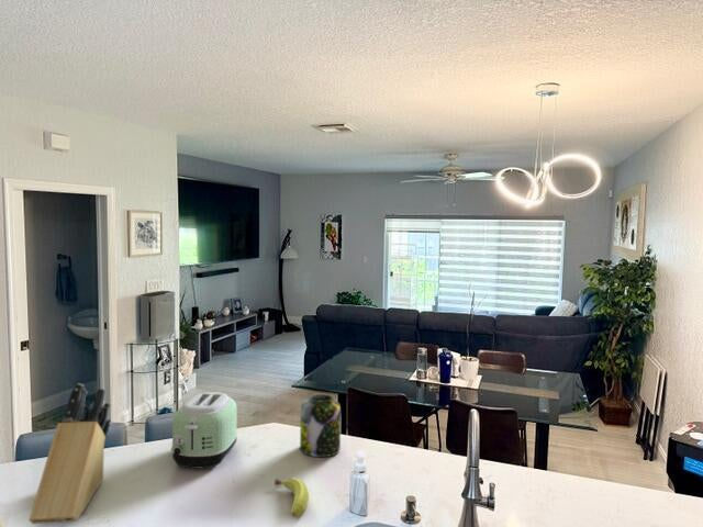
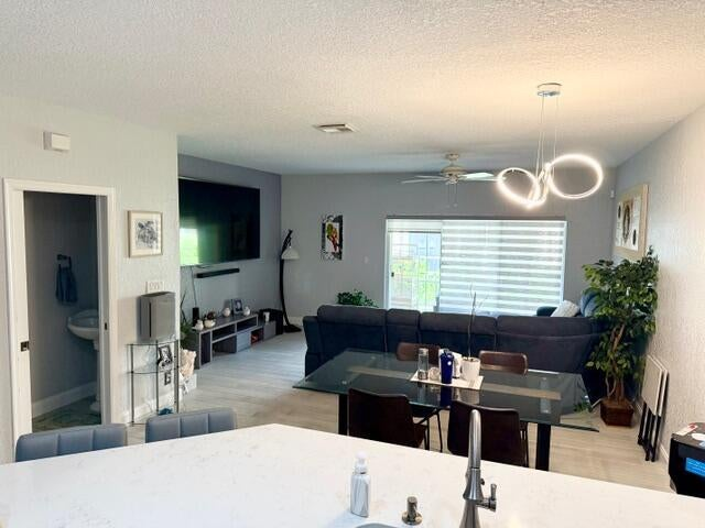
- jar (320, 423)
- toaster (204, 428)
- knife block (75, 444)
- fruit (292, 492)
